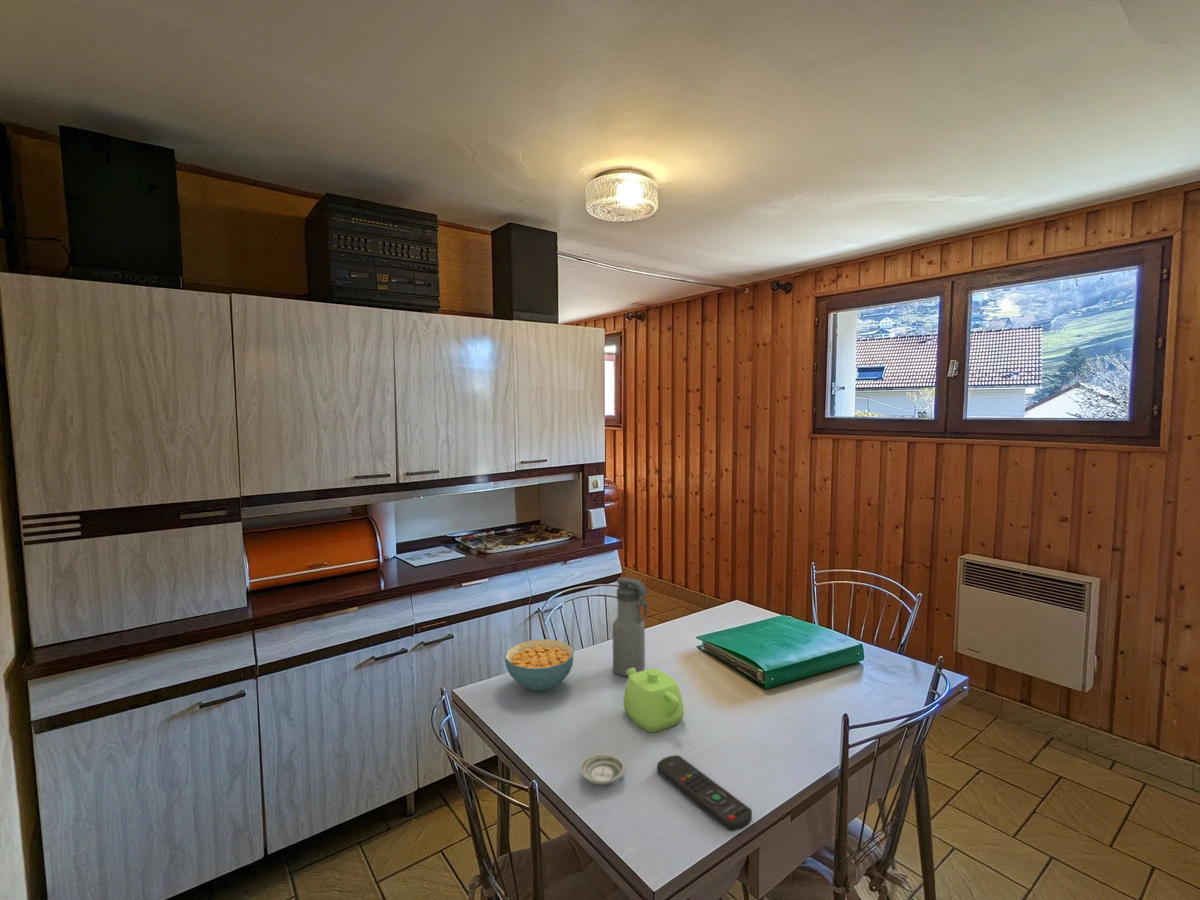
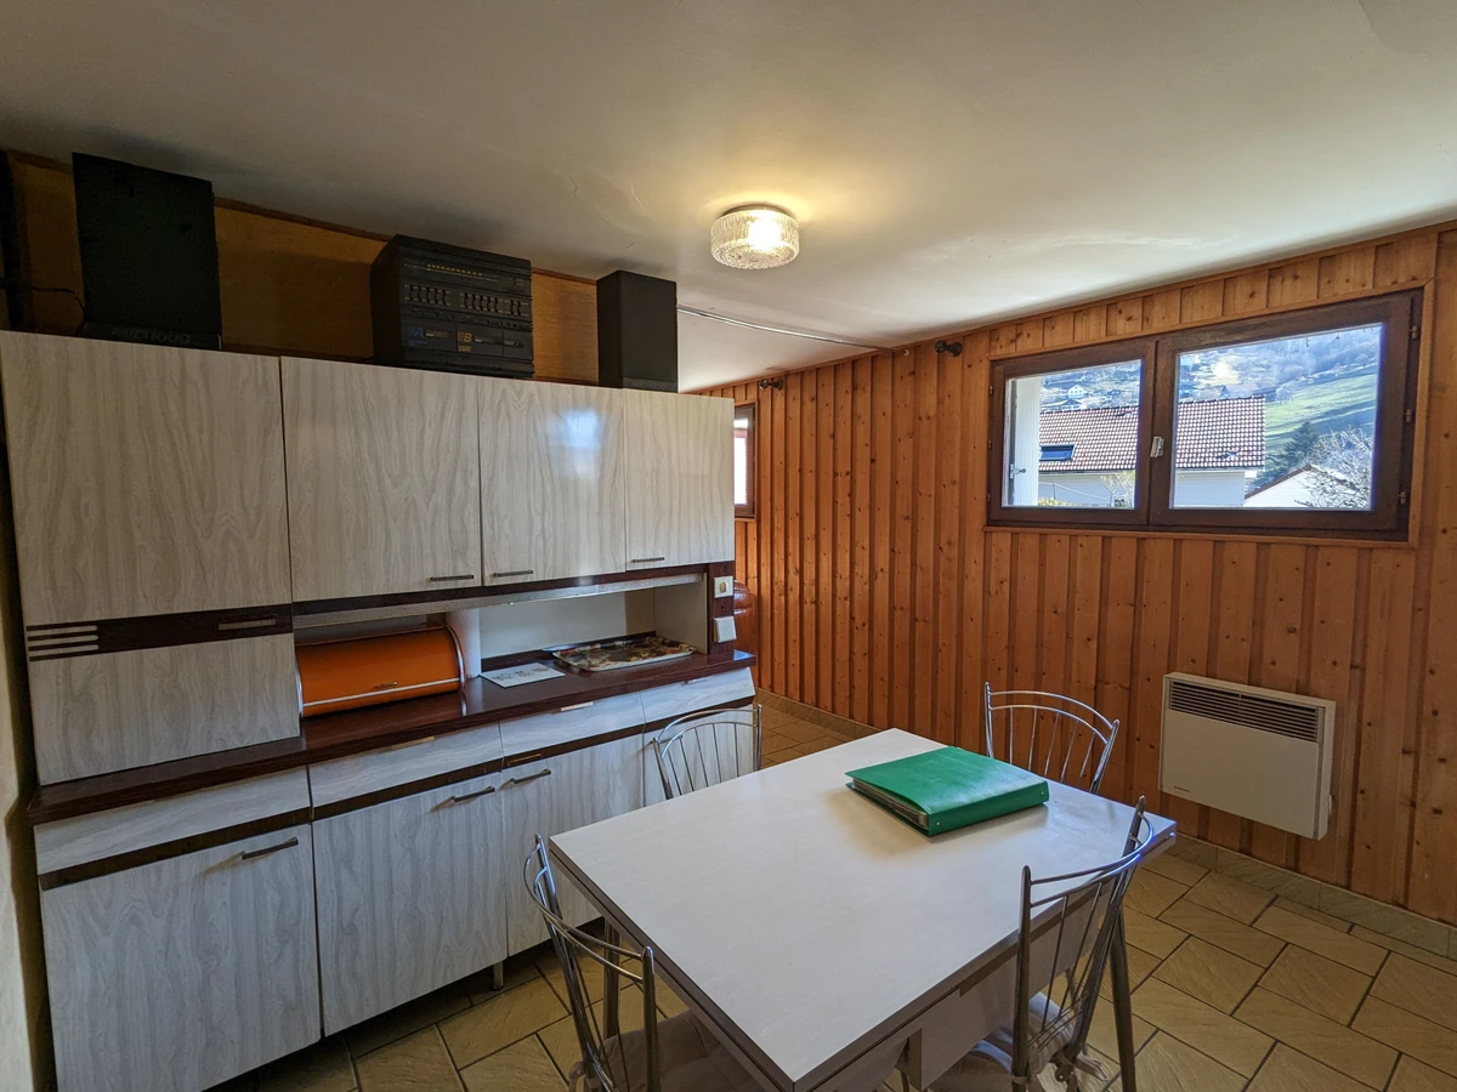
- remote control (701, 789)
- teapot (651, 693)
- water bottle (629, 625)
- cereal bowl (540, 669)
- saucer (602, 771)
